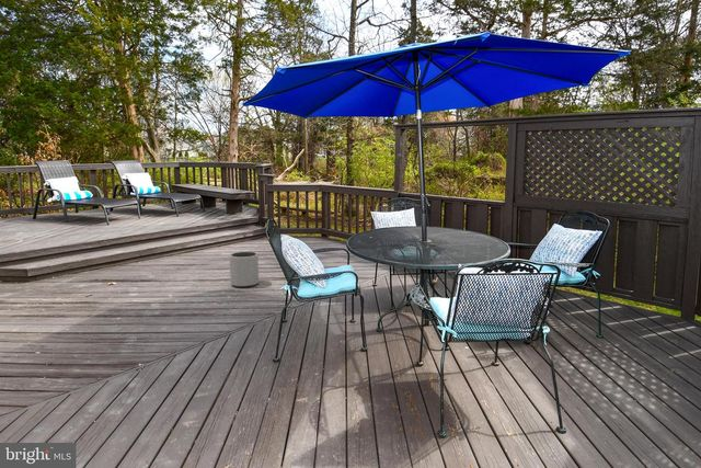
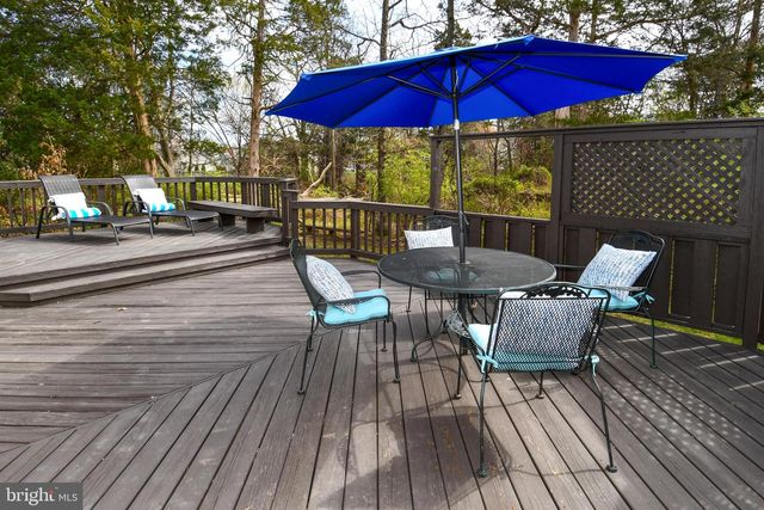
- plant pot (244, 269)
